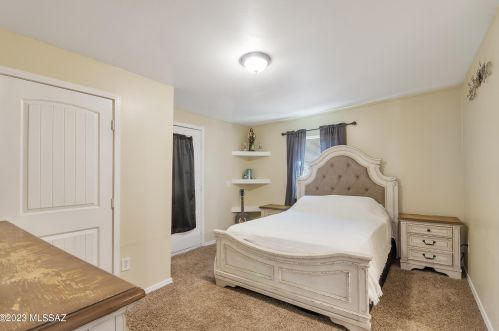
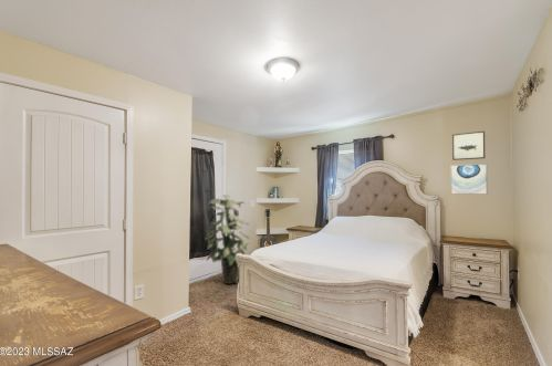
+ wall art (468, 179)
+ wall art (468, 146)
+ indoor plant (227, 238)
